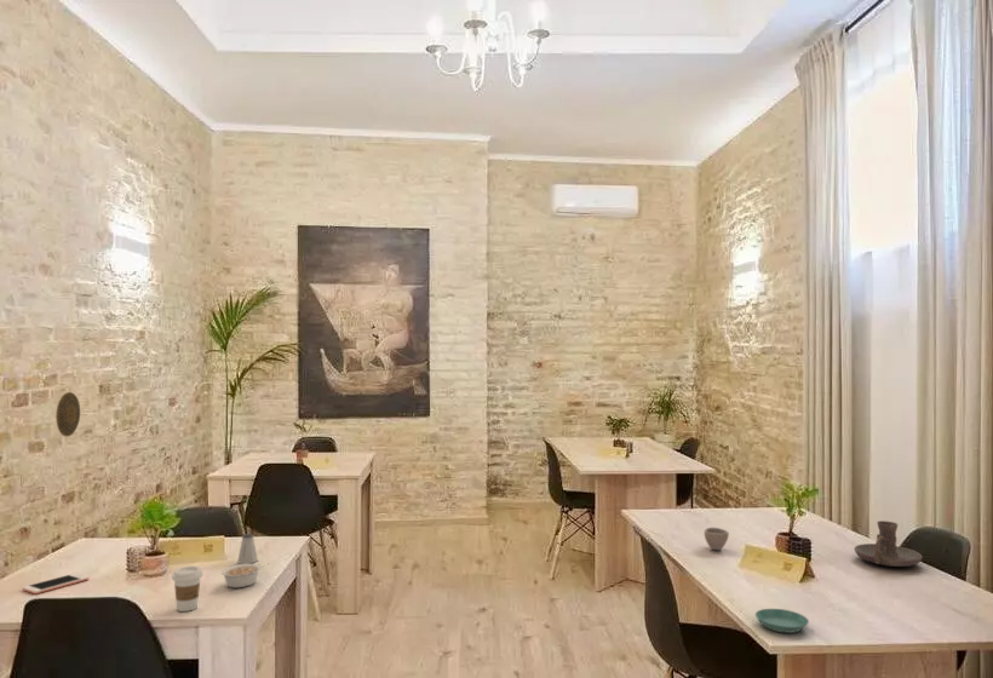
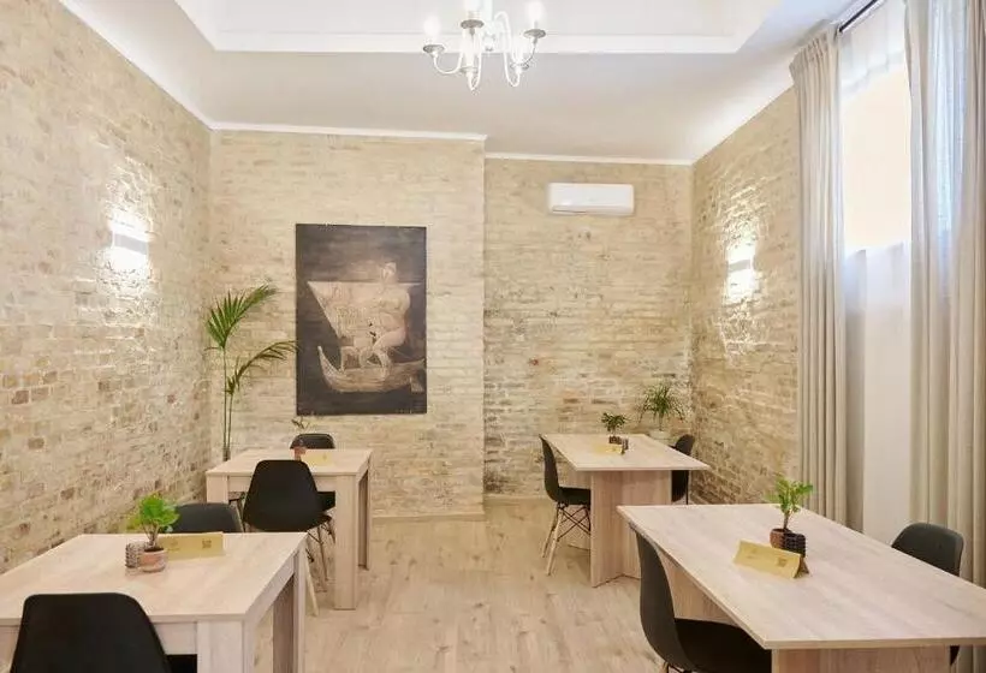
- saucer (781, 621)
- saltshaker (247, 547)
- cell phone (56, 582)
- cup (714, 539)
- legume (242, 574)
- coffee cup (186, 588)
- candle holder (885, 544)
- decorative plate (70, 414)
